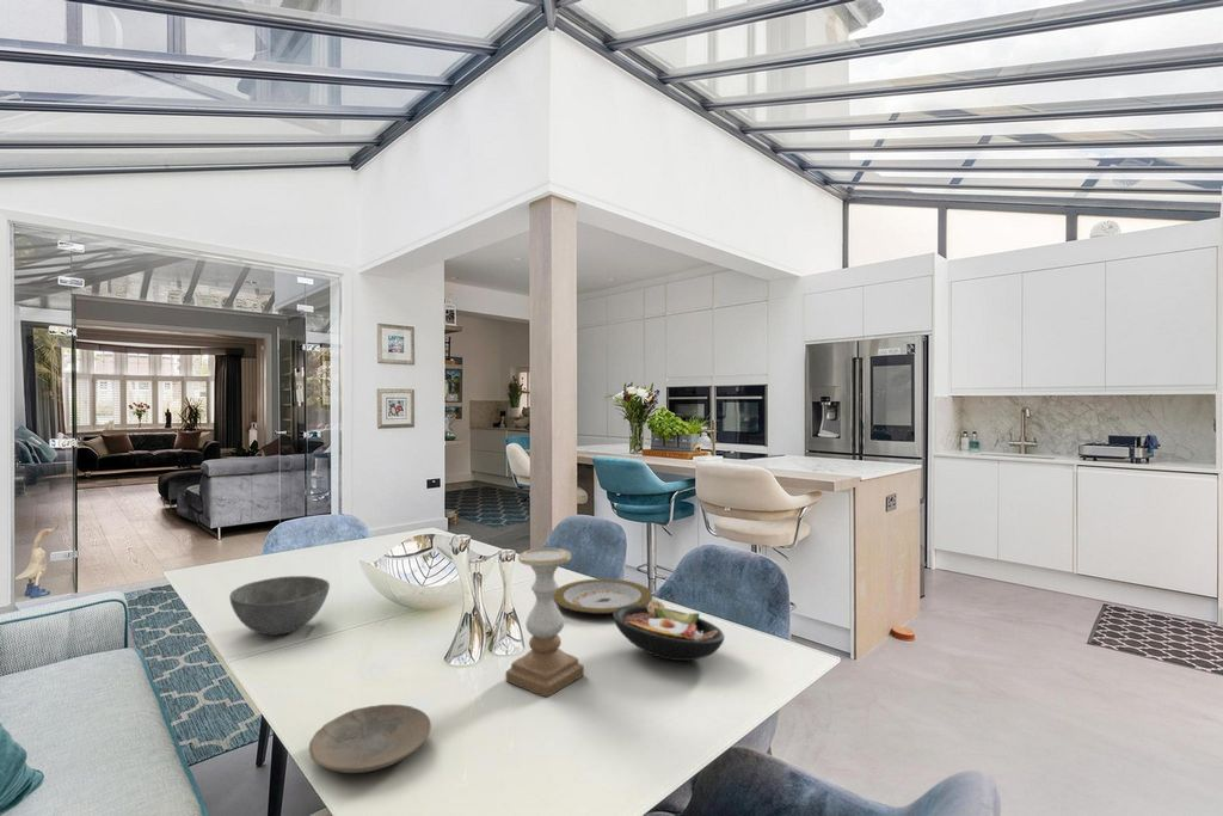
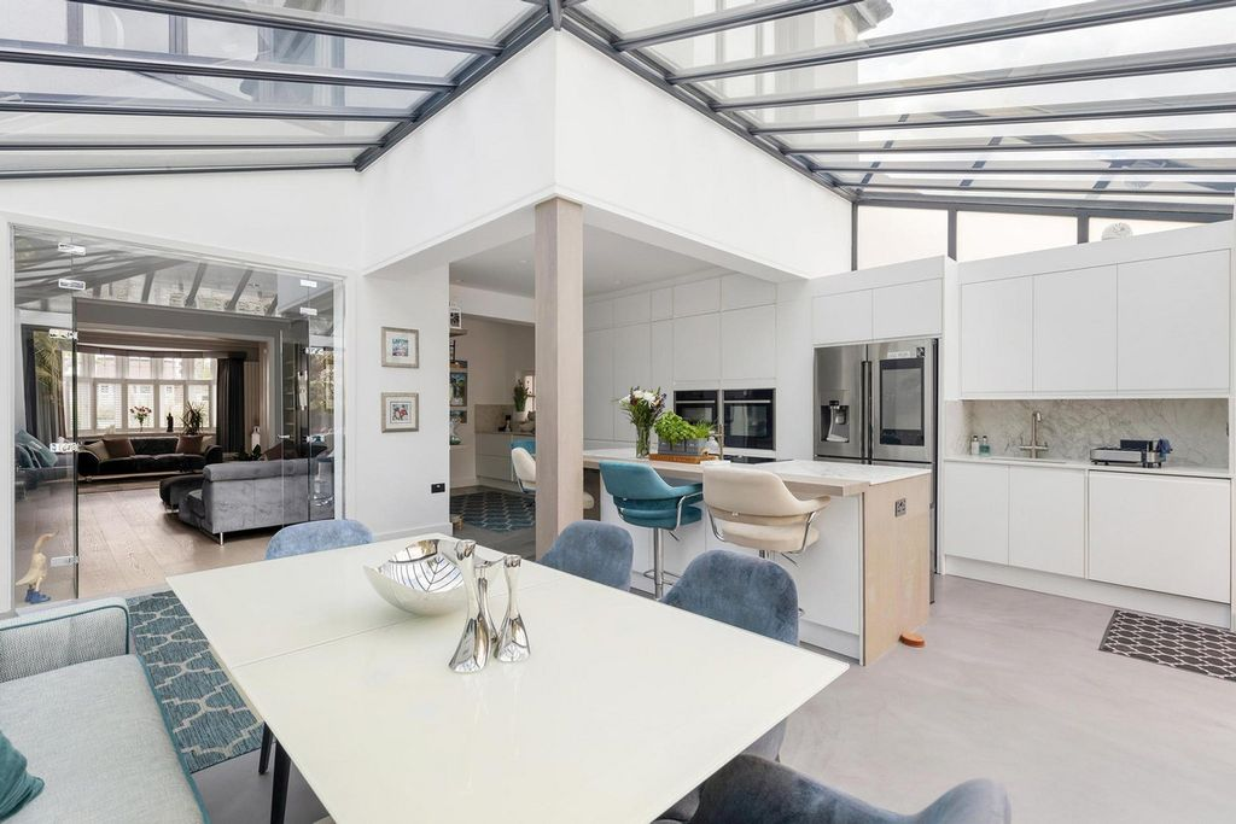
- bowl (666, 634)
- plate (602, 597)
- plate (371, 741)
- candle holder (545, 615)
- bowl (281, 607)
